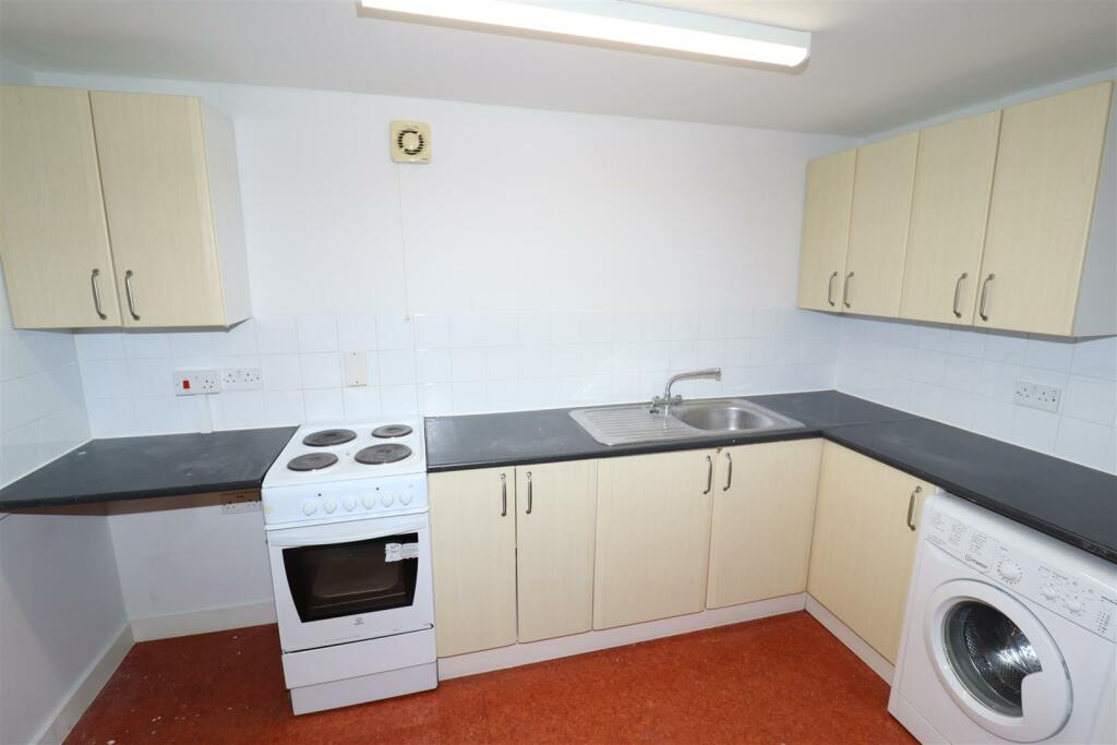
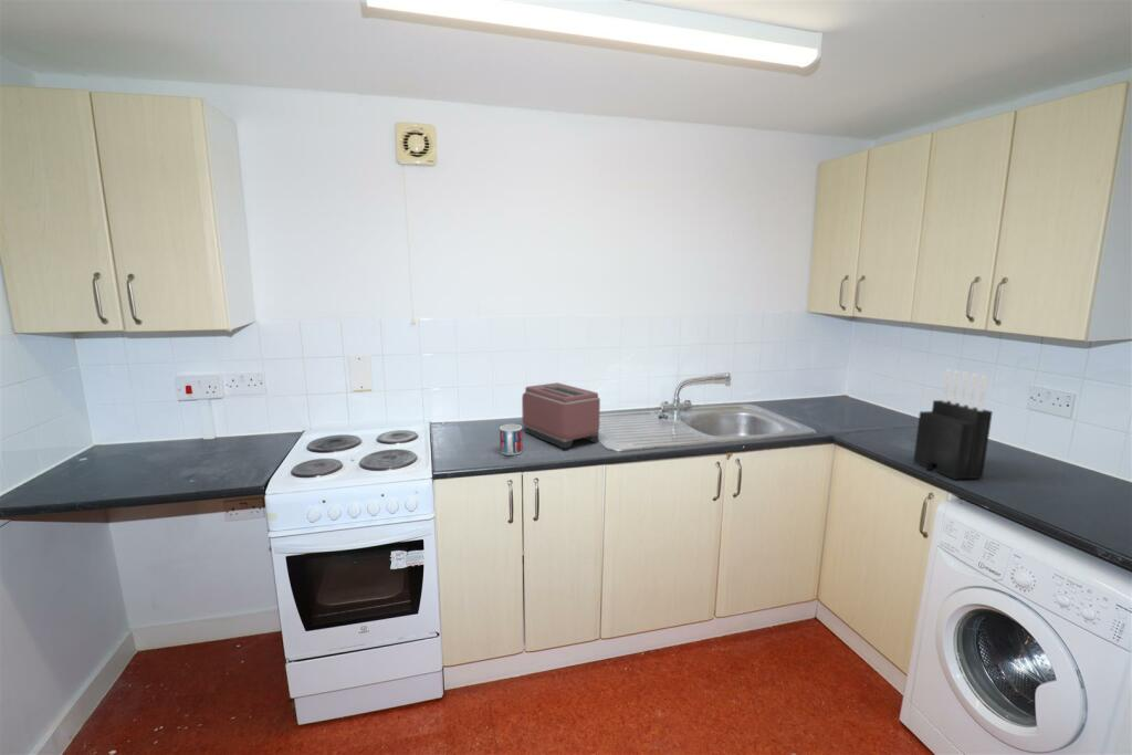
+ mug (512, 440)
+ toaster (557, 412)
+ knife block (950, 422)
